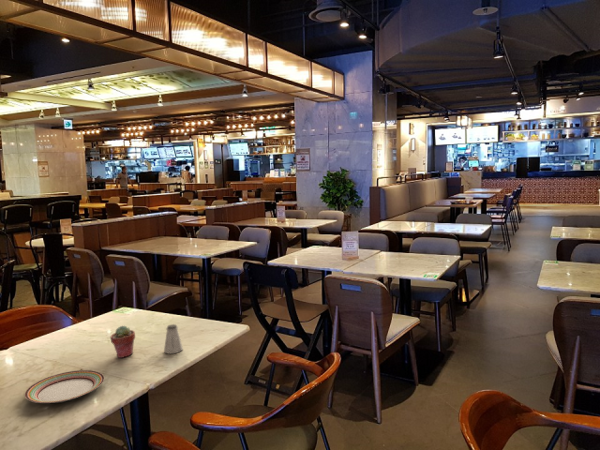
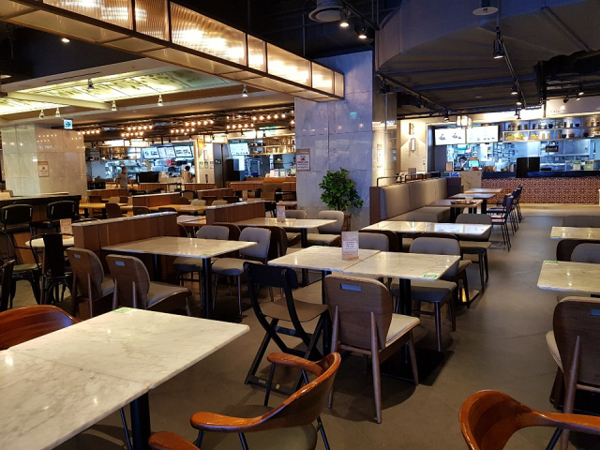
- saltshaker (172, 337)
- potted succulent (123, 340)
- plate (66, 388)
